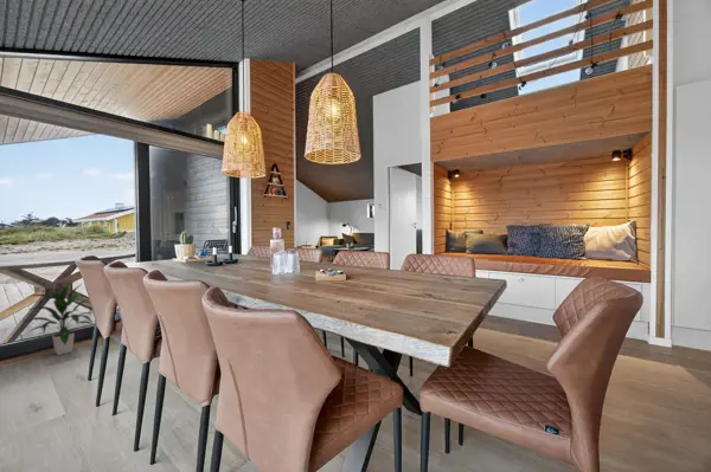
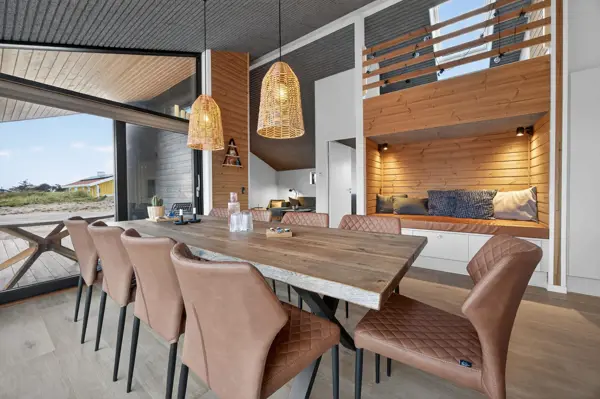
- indoor plant (62, 318)
